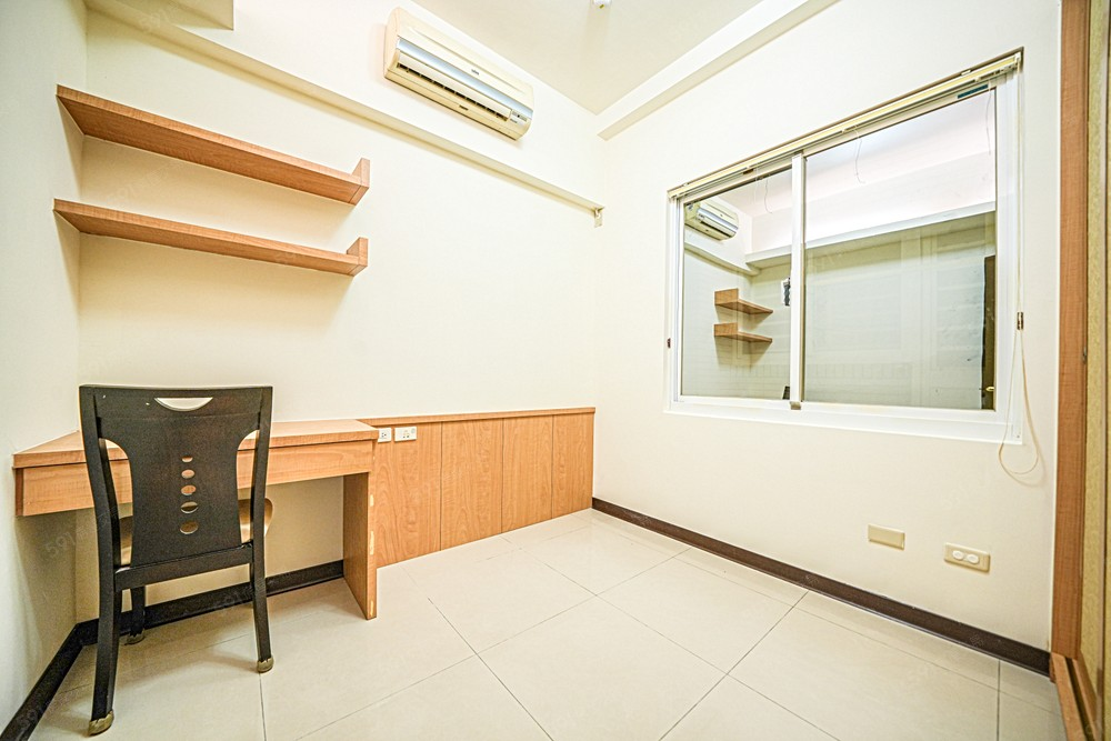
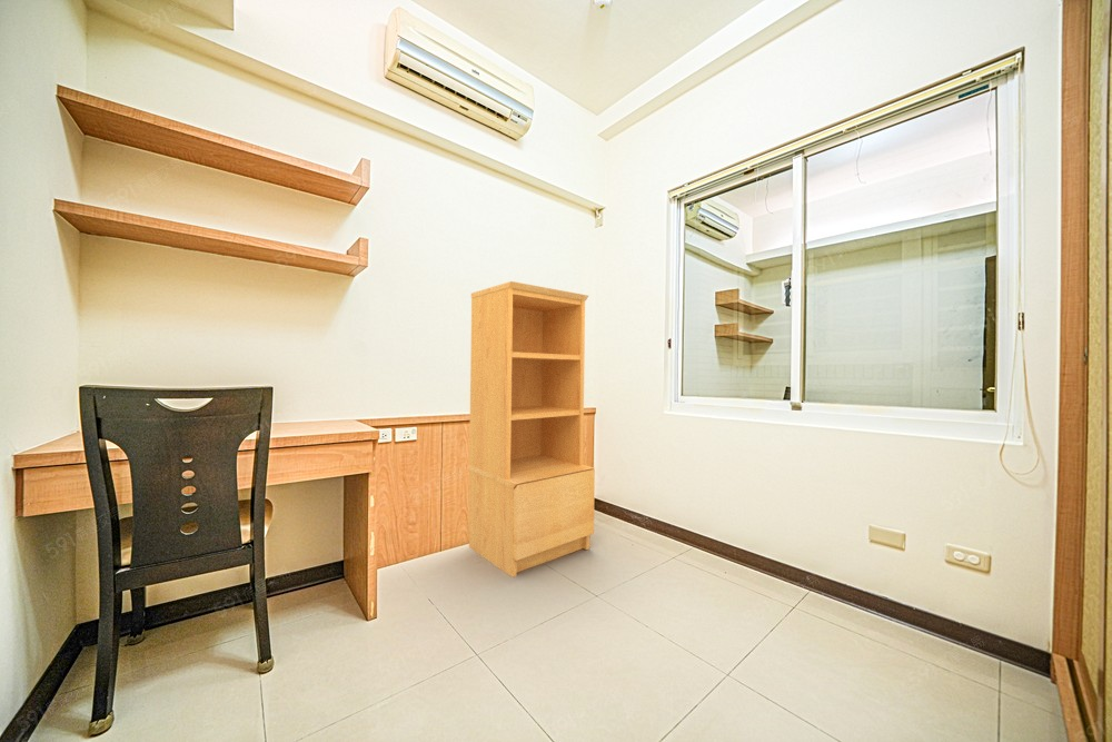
+ bookcase (532, 421)
